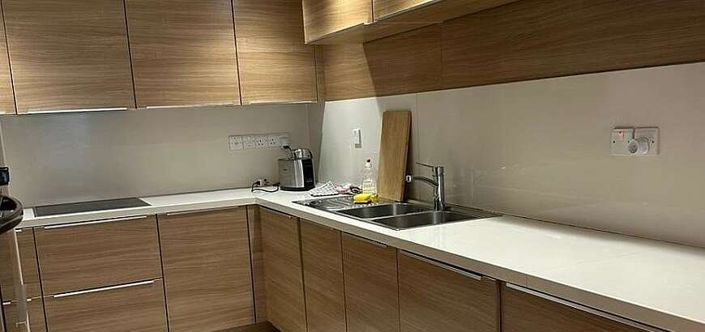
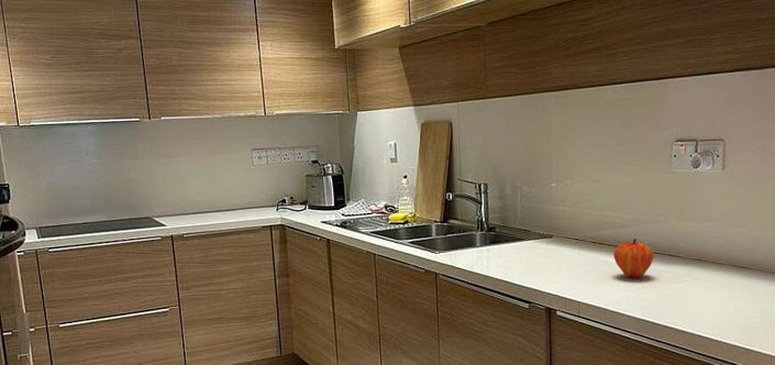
+ fruit (633, 256)
